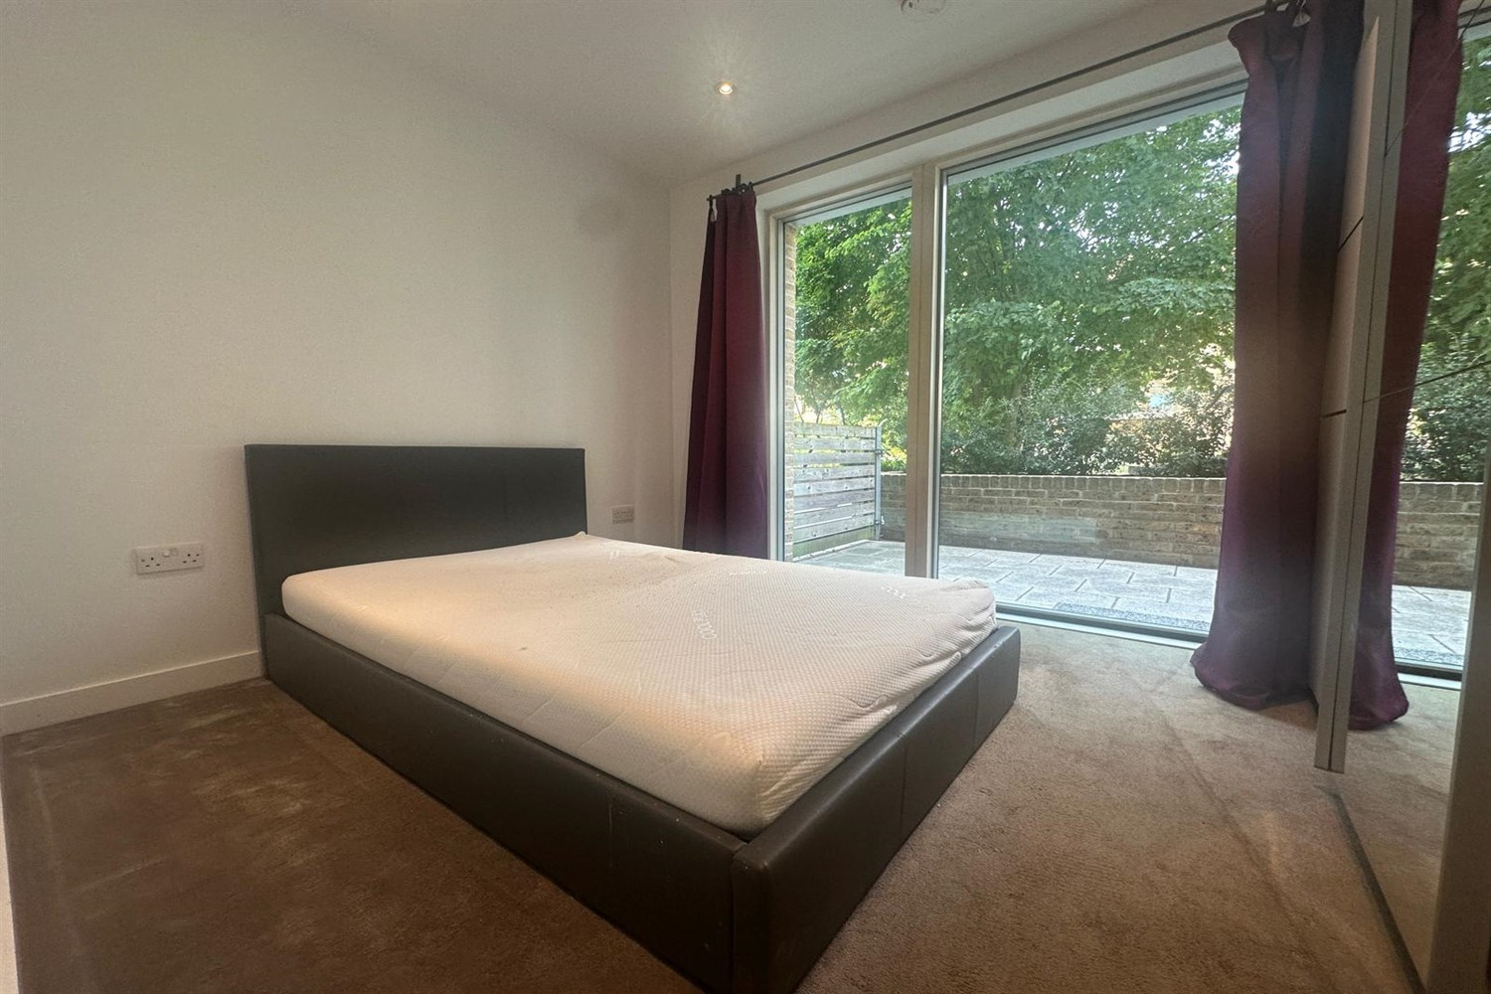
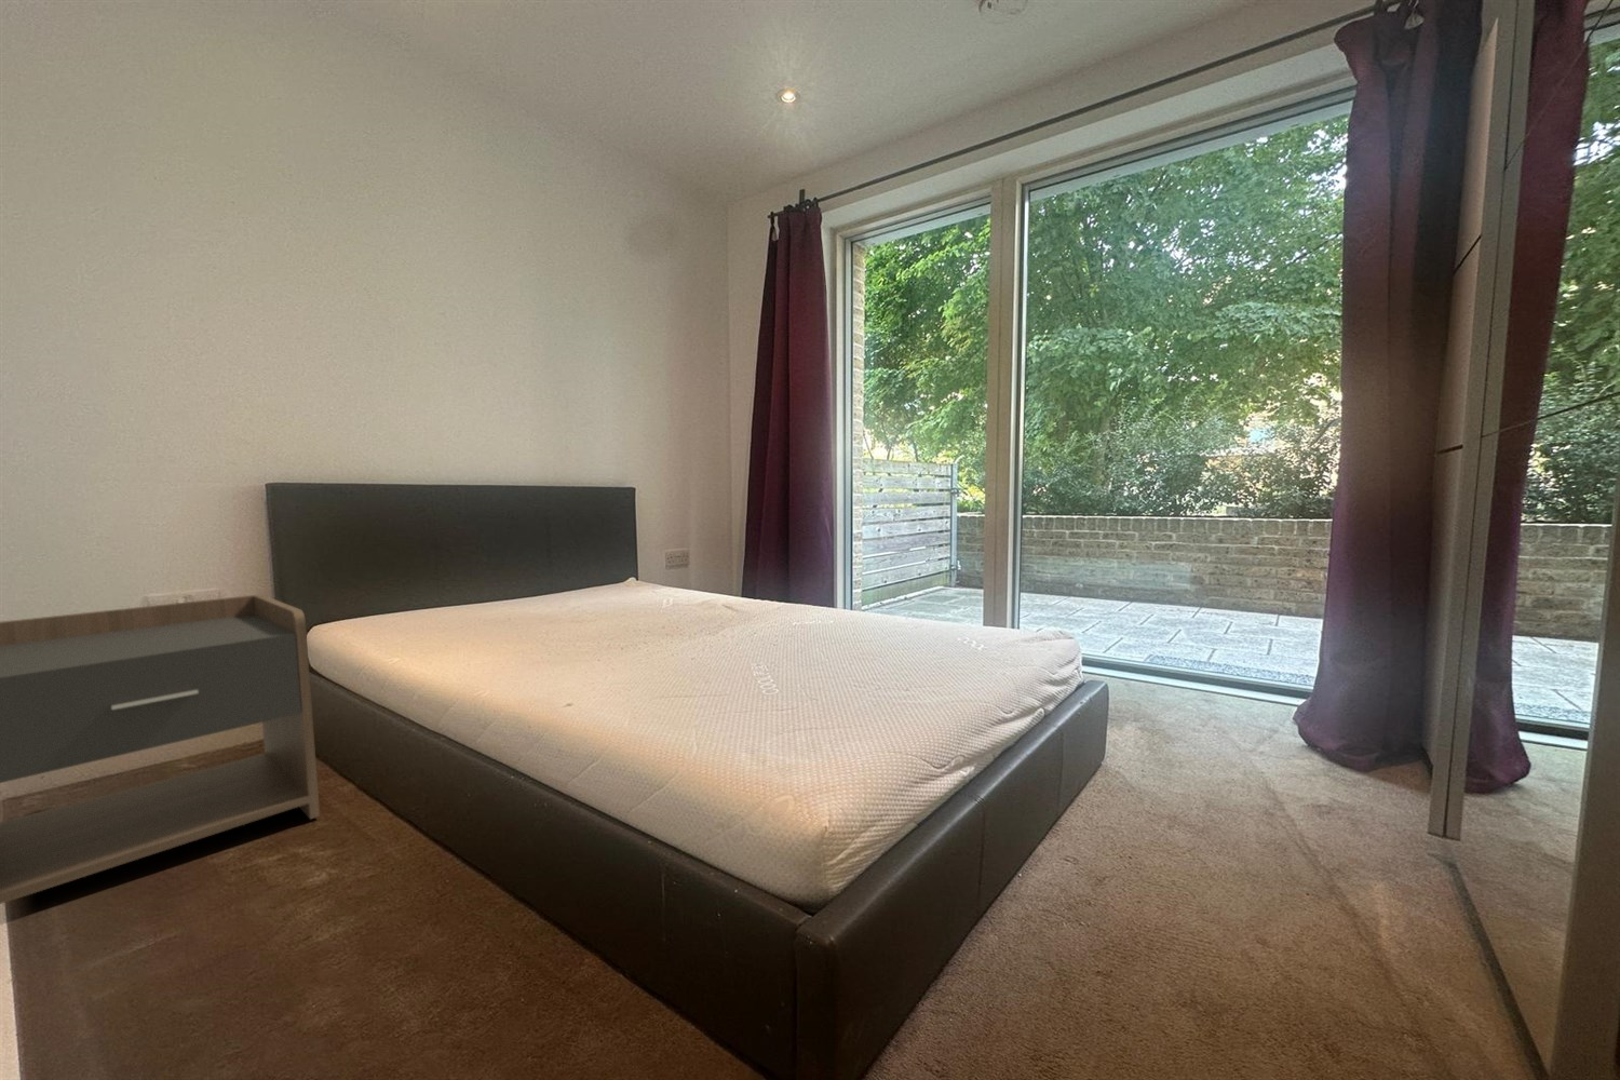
+ nightstand (146, 729)
